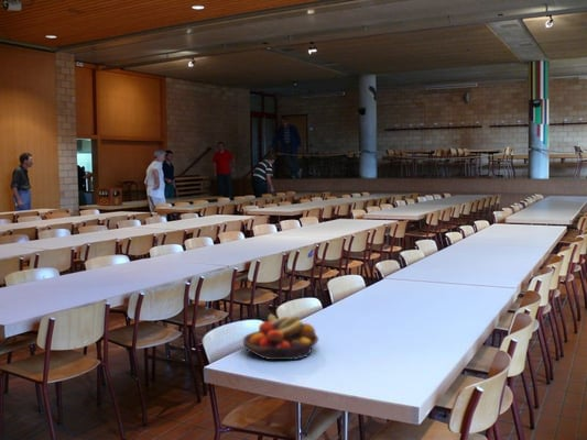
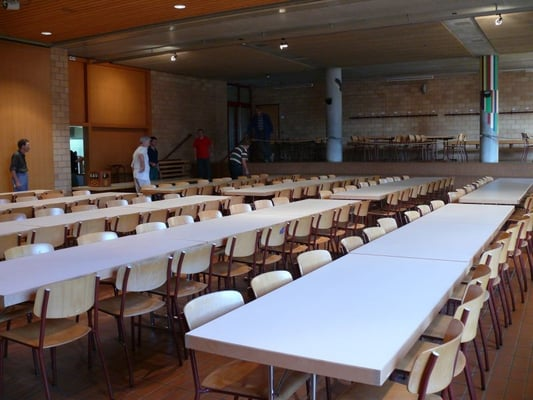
- fruit bowl (280, 334)
